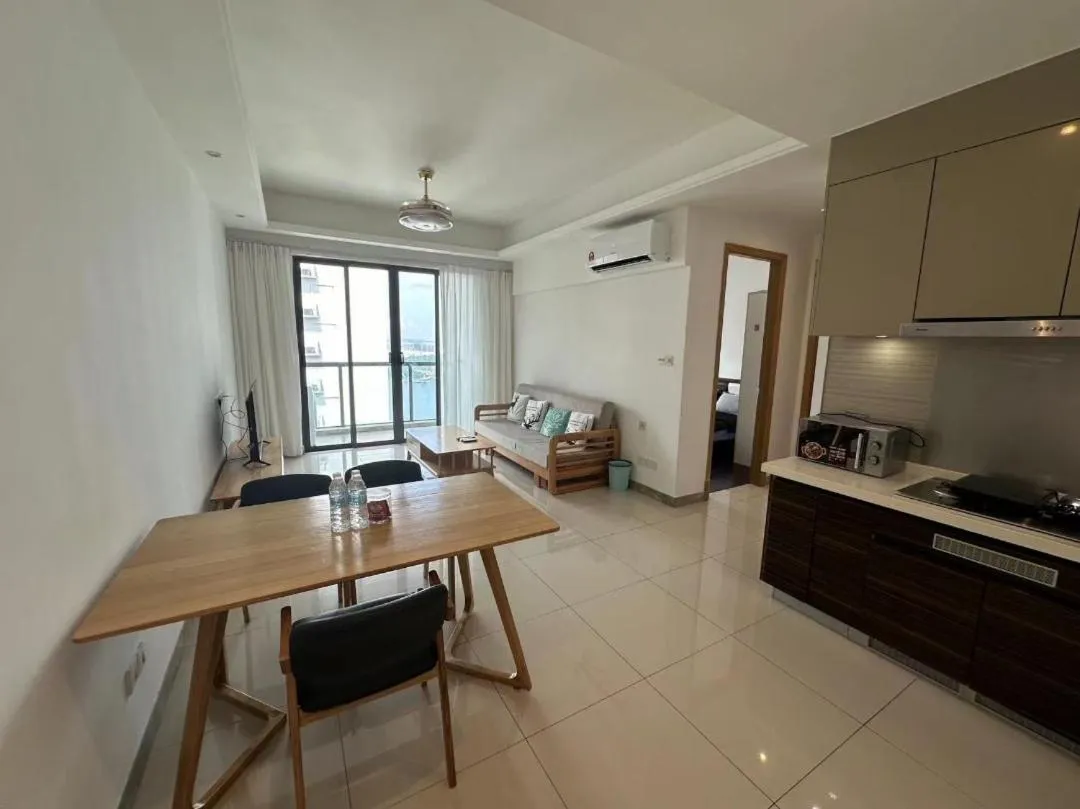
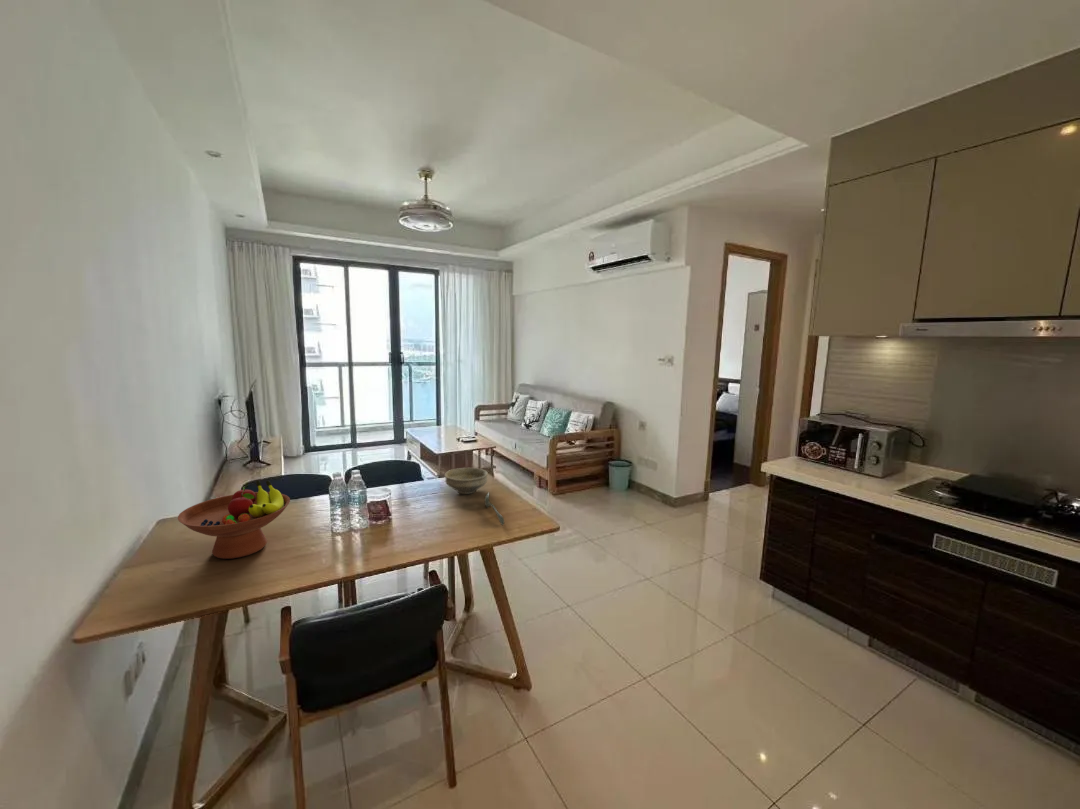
+ bowl (466, 482)
+ fruit bowl (238, 520)
+ spoon (494, 507)
